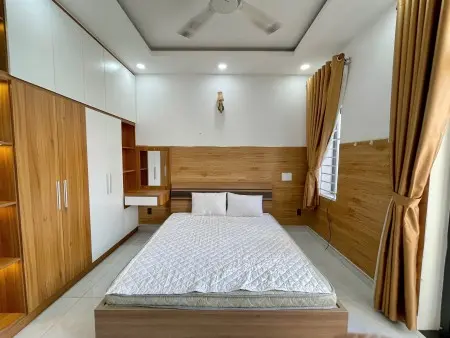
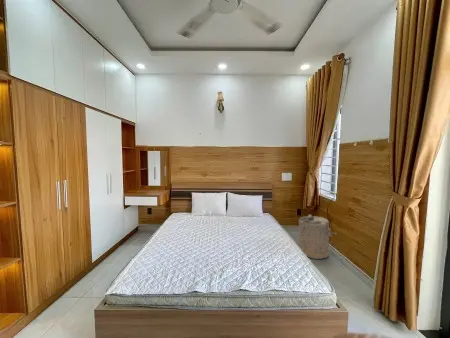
+ laundry hamper (313, 234)
